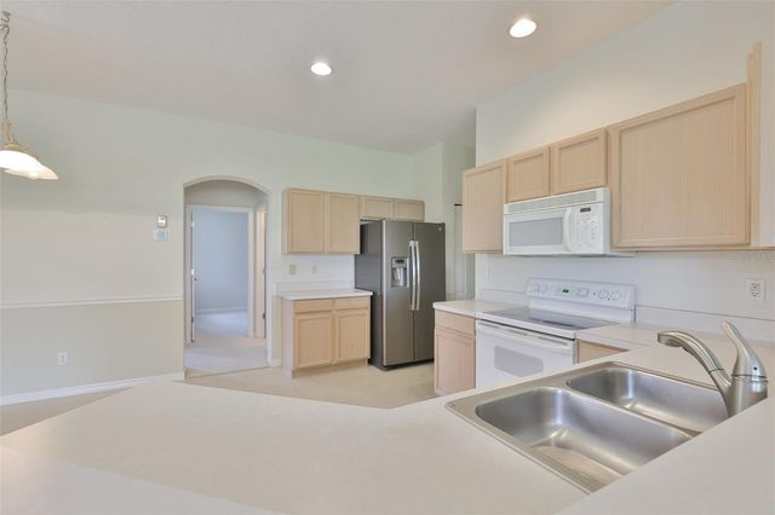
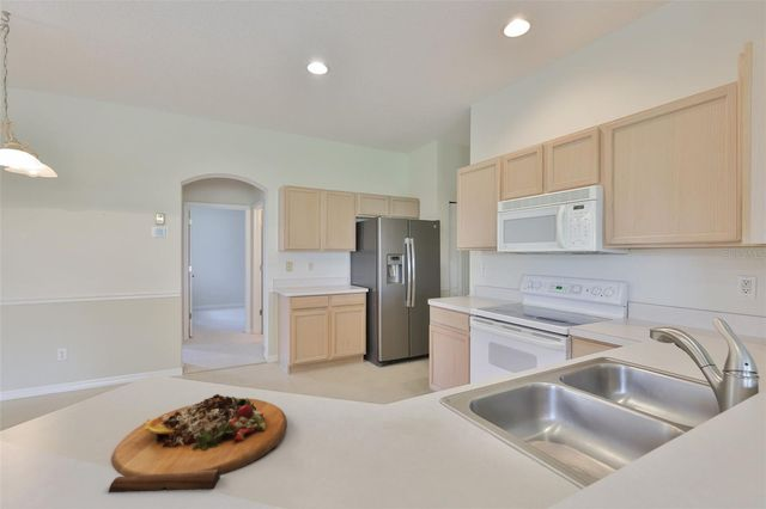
+ cutting board (203, 421)
